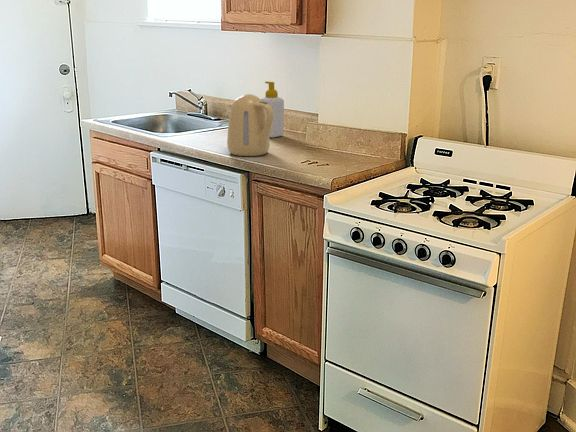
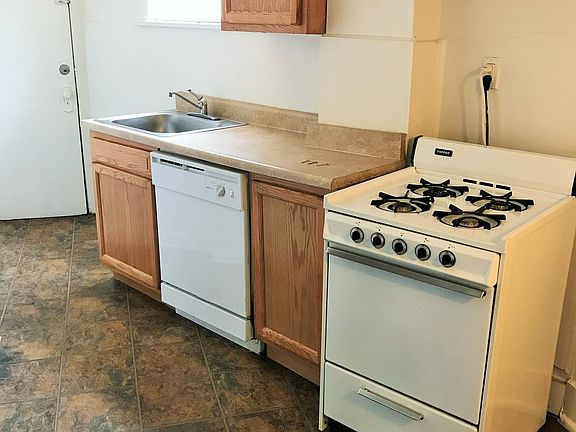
- soap bottle (272, 109)
- kettle (250, 124)
